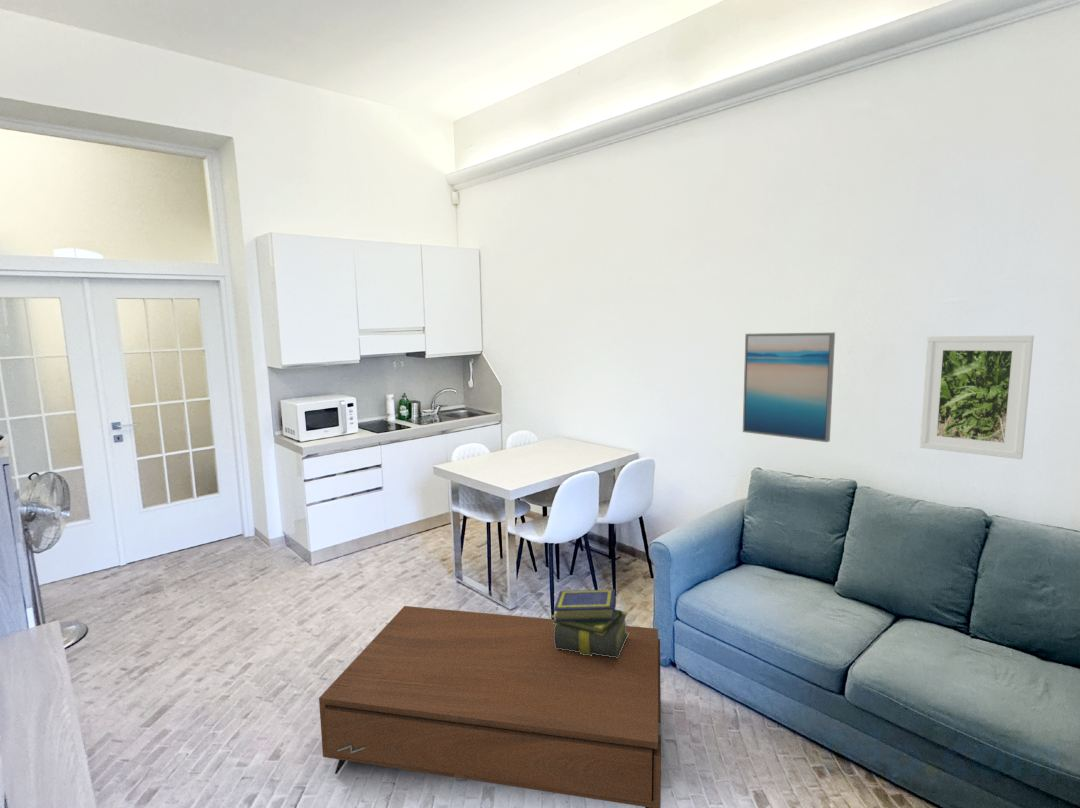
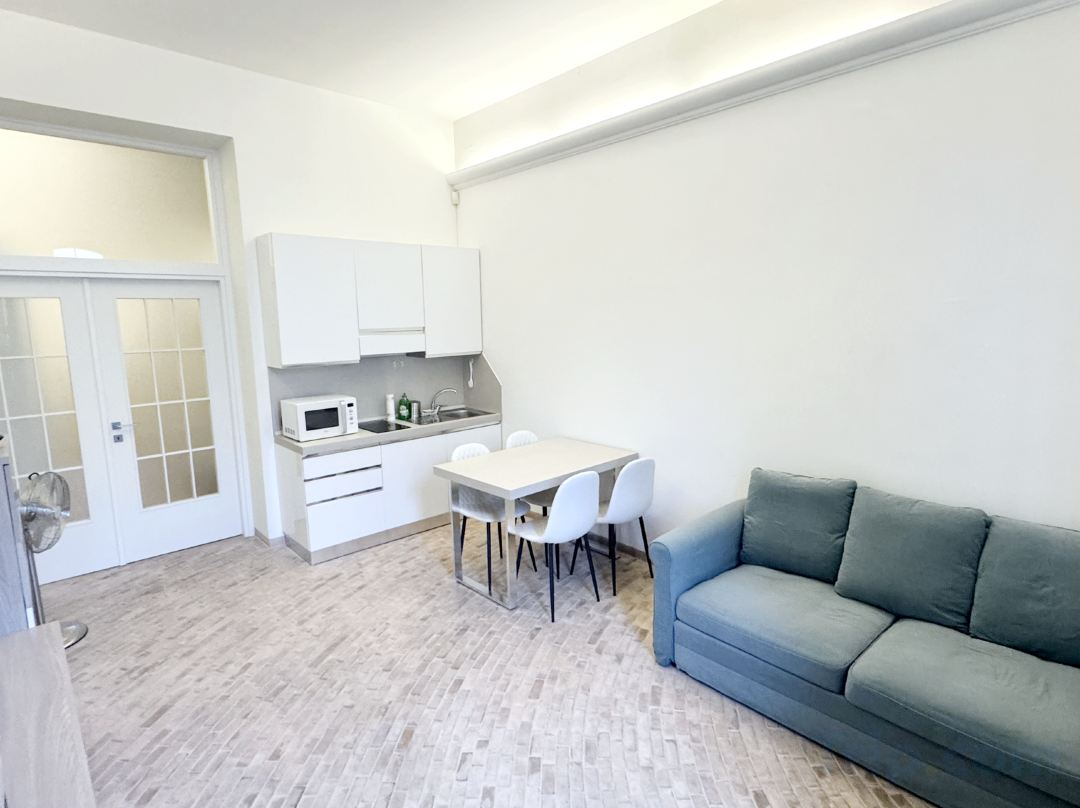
- coffee table (506, 699)
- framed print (973, 395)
- wall art (785, 385)
- stack of books (588, 619)
